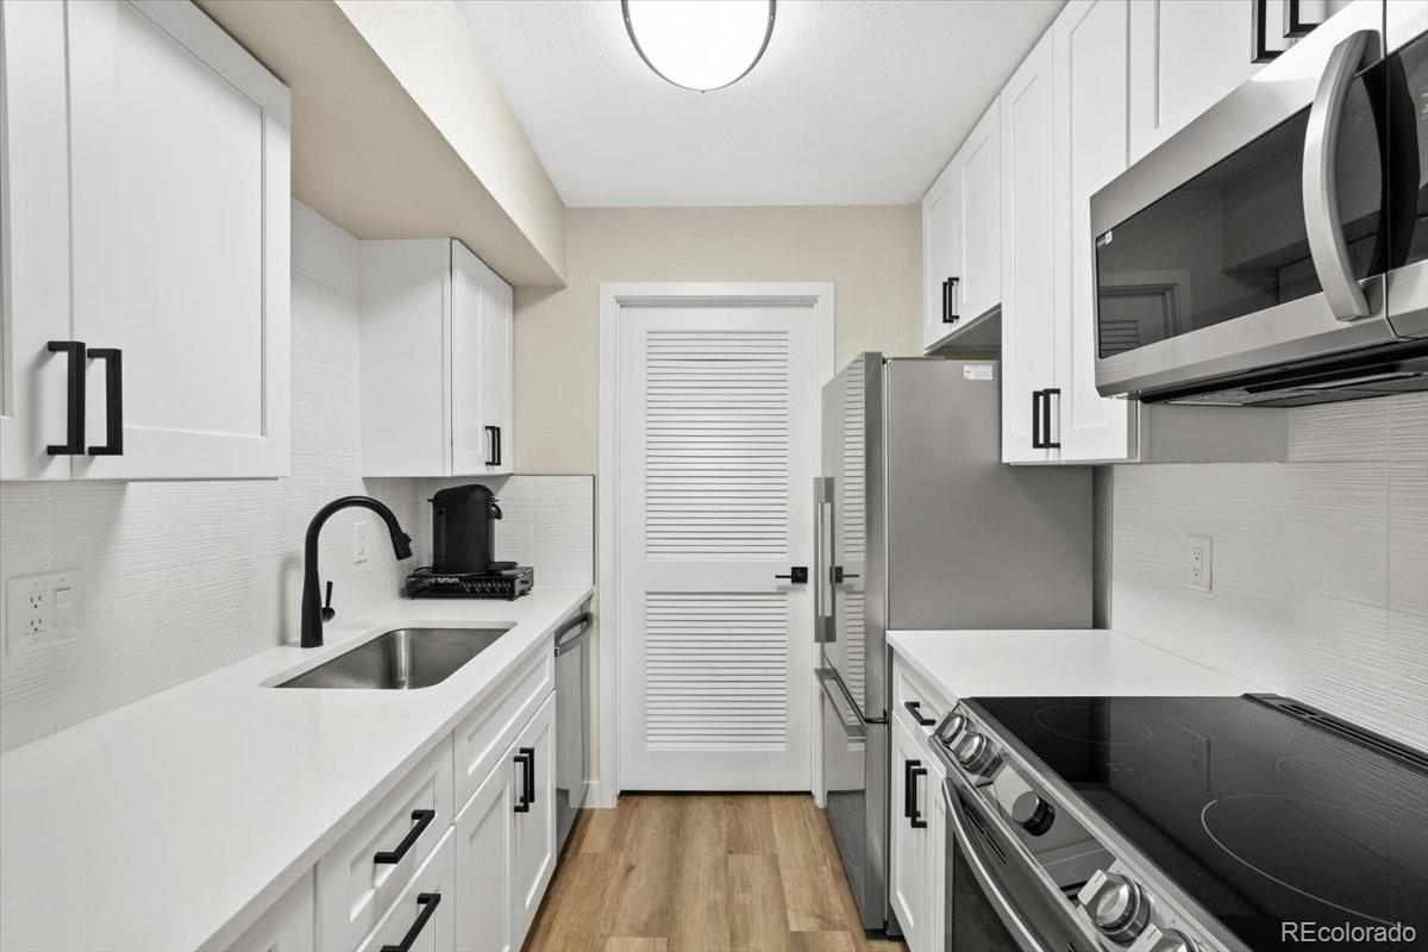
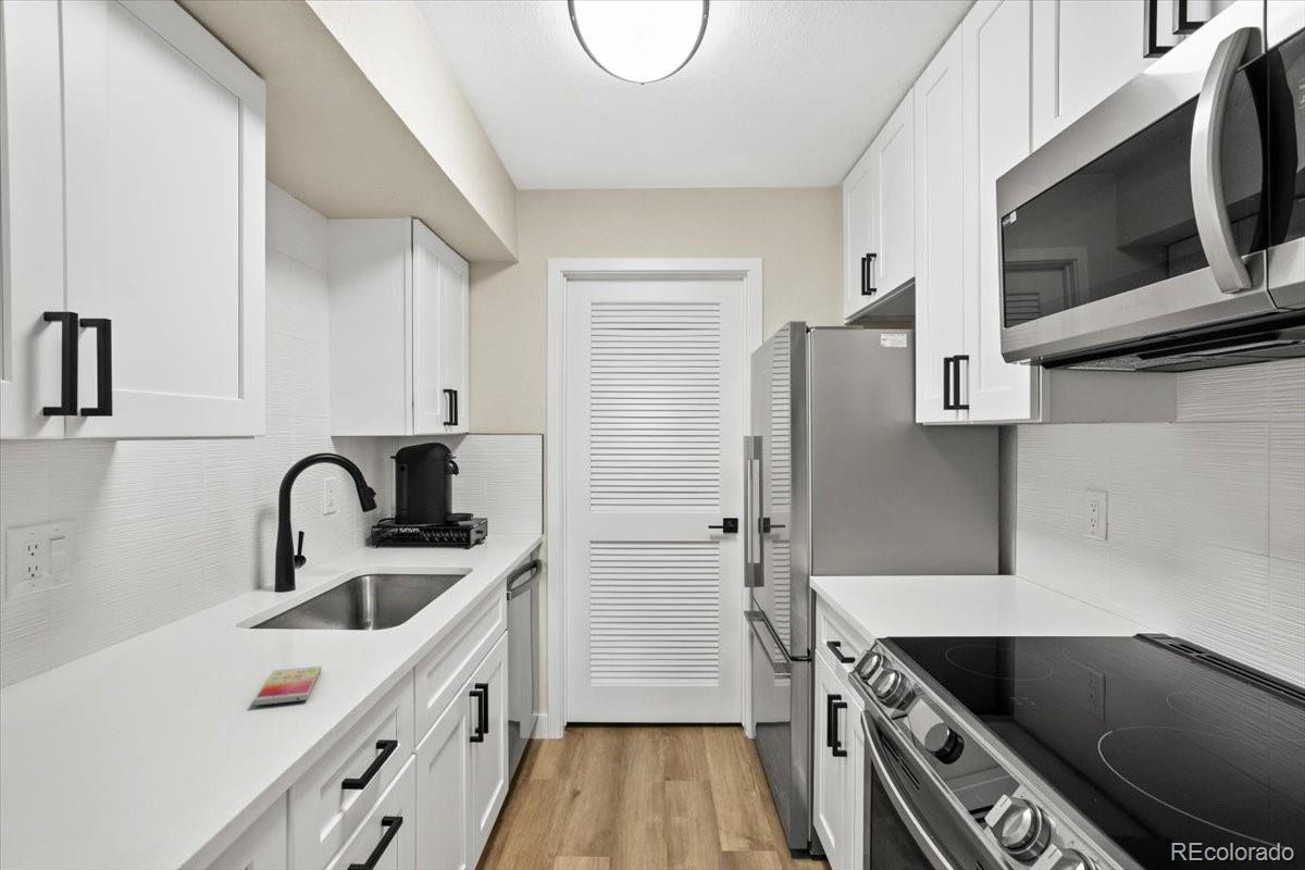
+ smartphone (289, 684)
